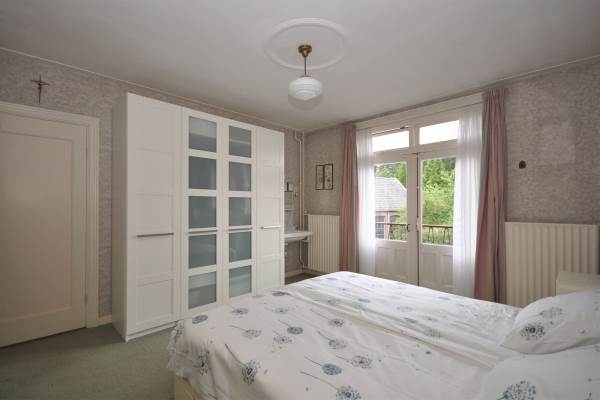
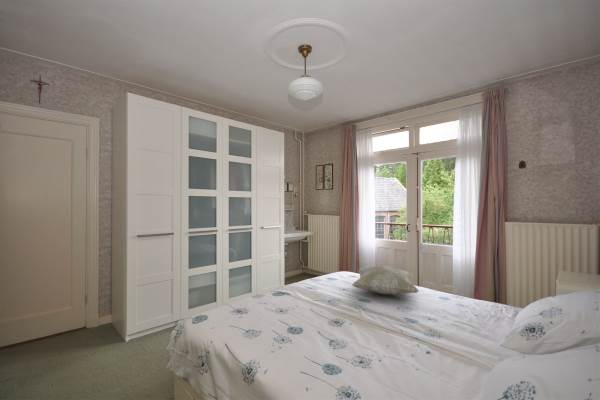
+ decorative pillow (384, 279)
